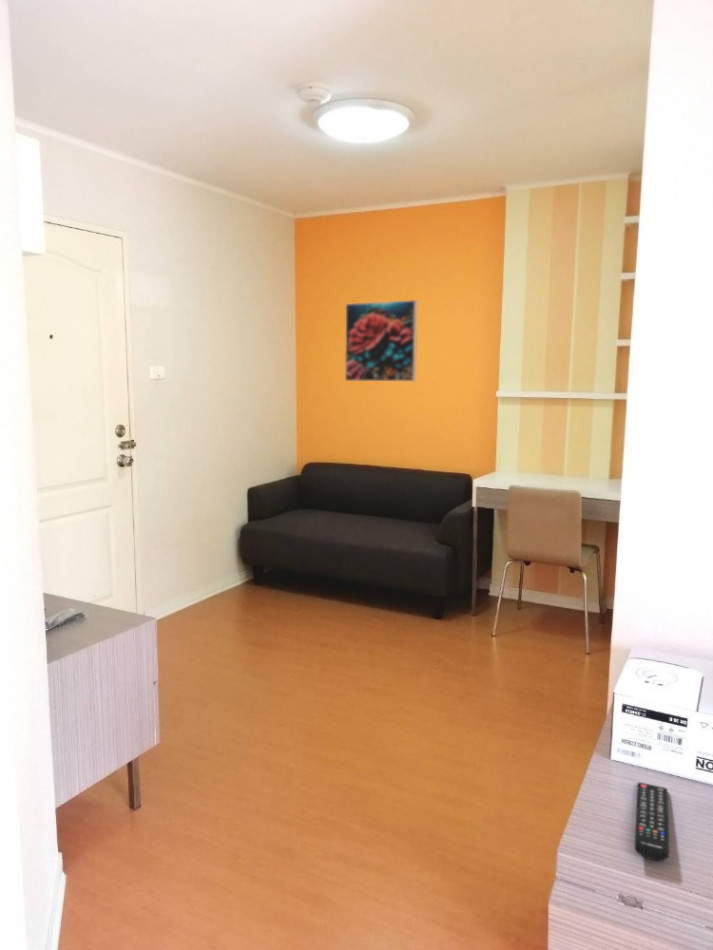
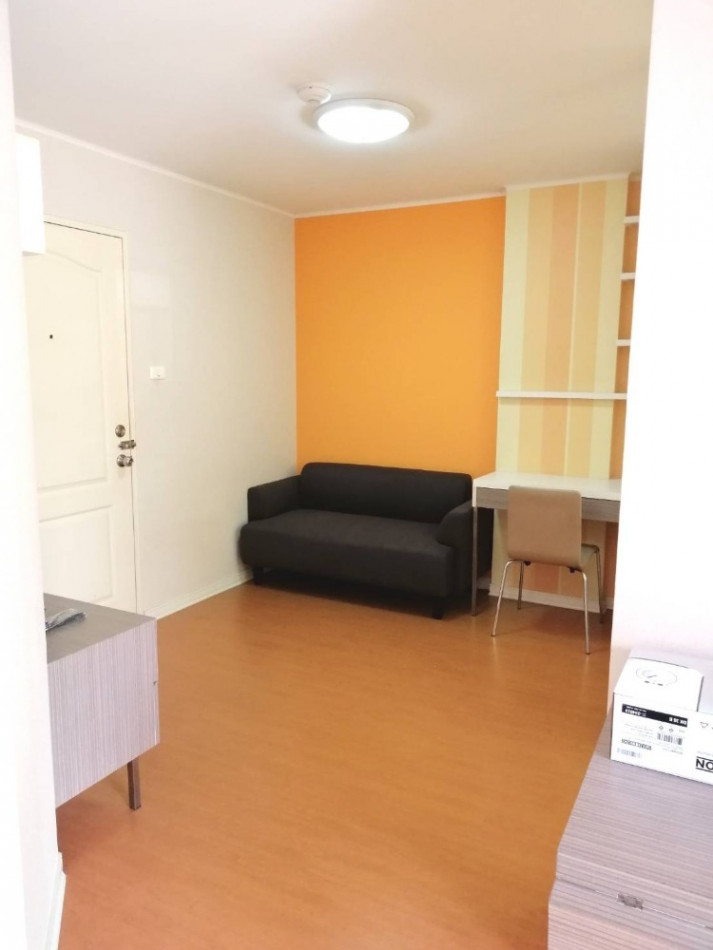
- remote control (651, 818)
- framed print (380, 342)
